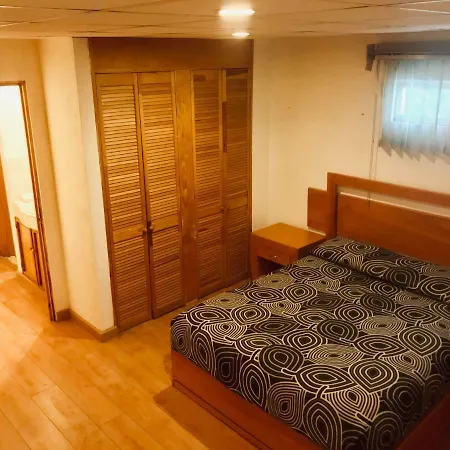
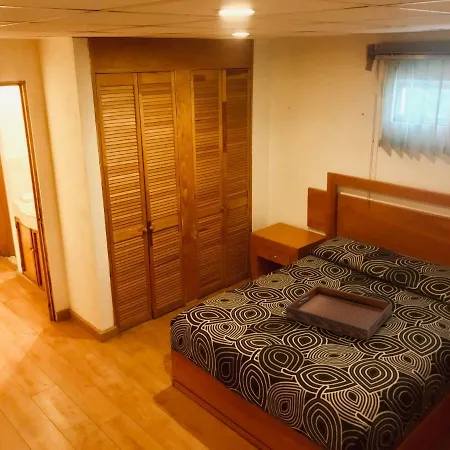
+ serving tray (339, 310)
